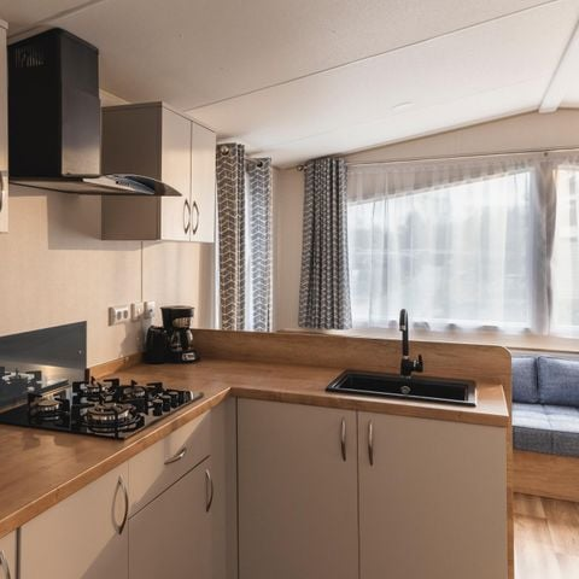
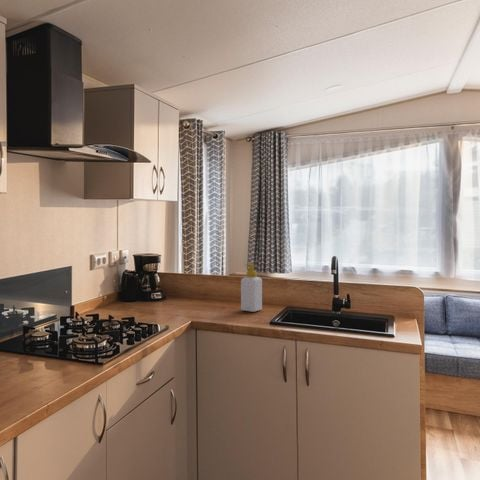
+ soap bottle (251, 287)
